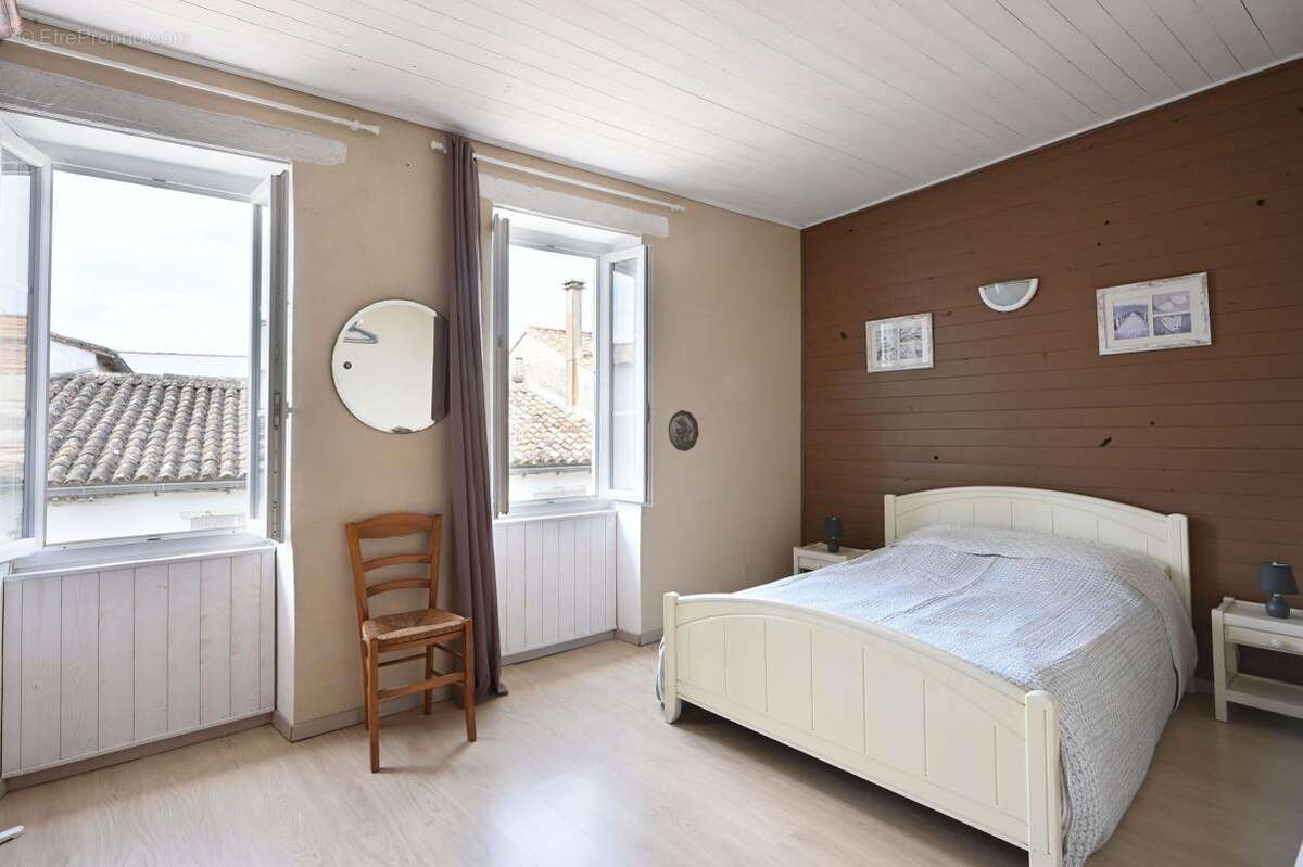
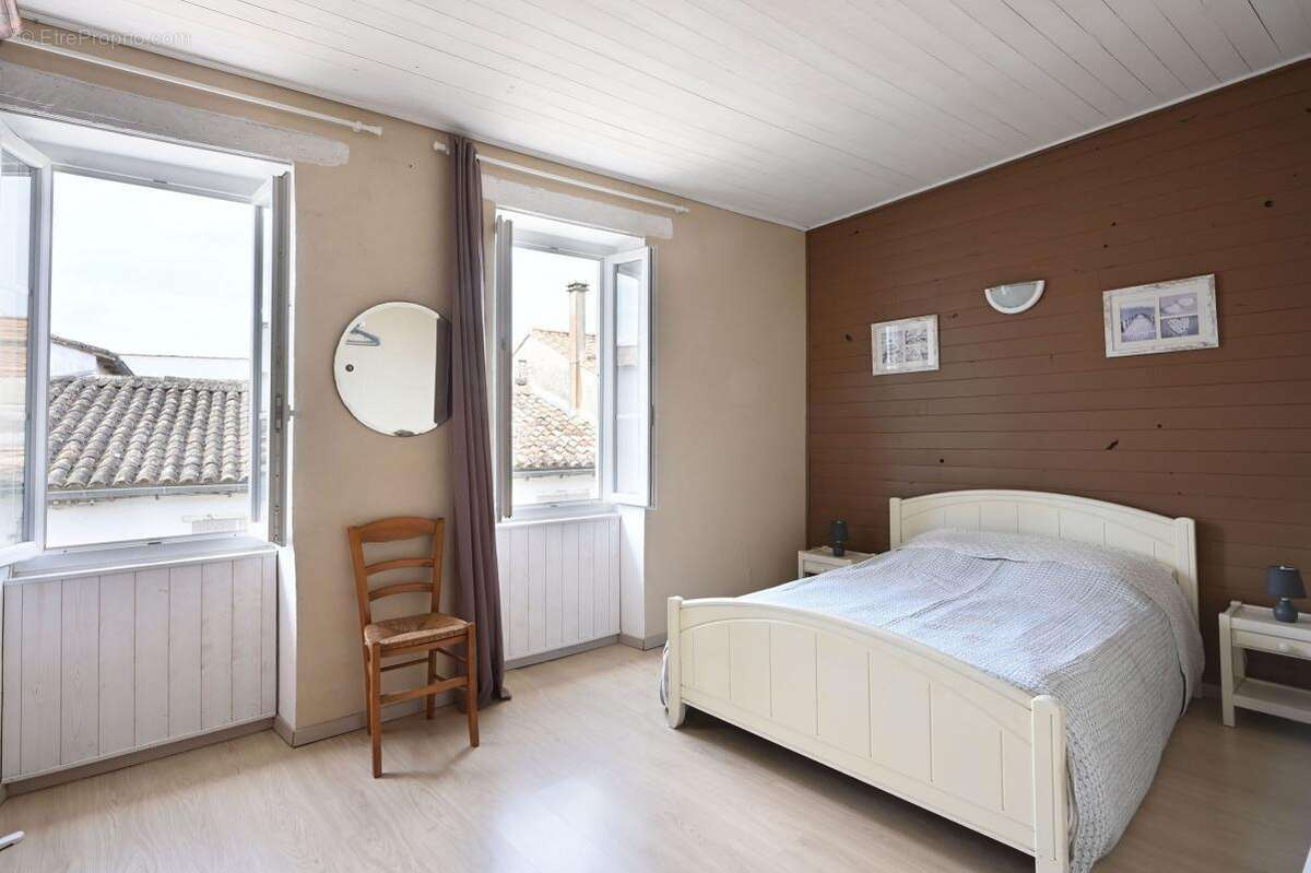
- decorative plate (682, 431)
